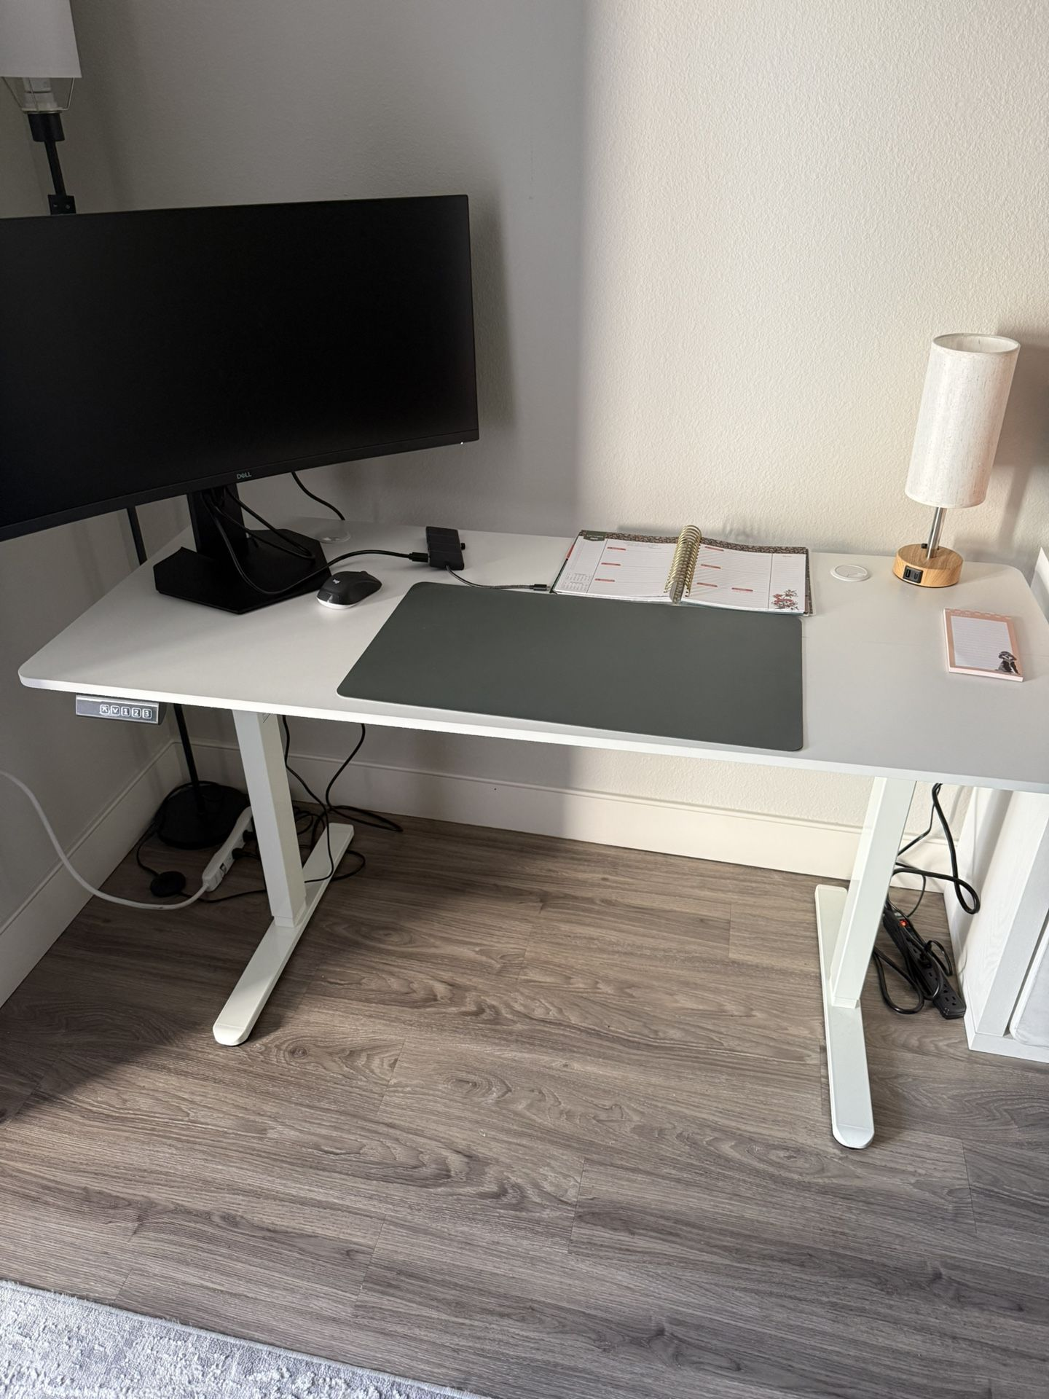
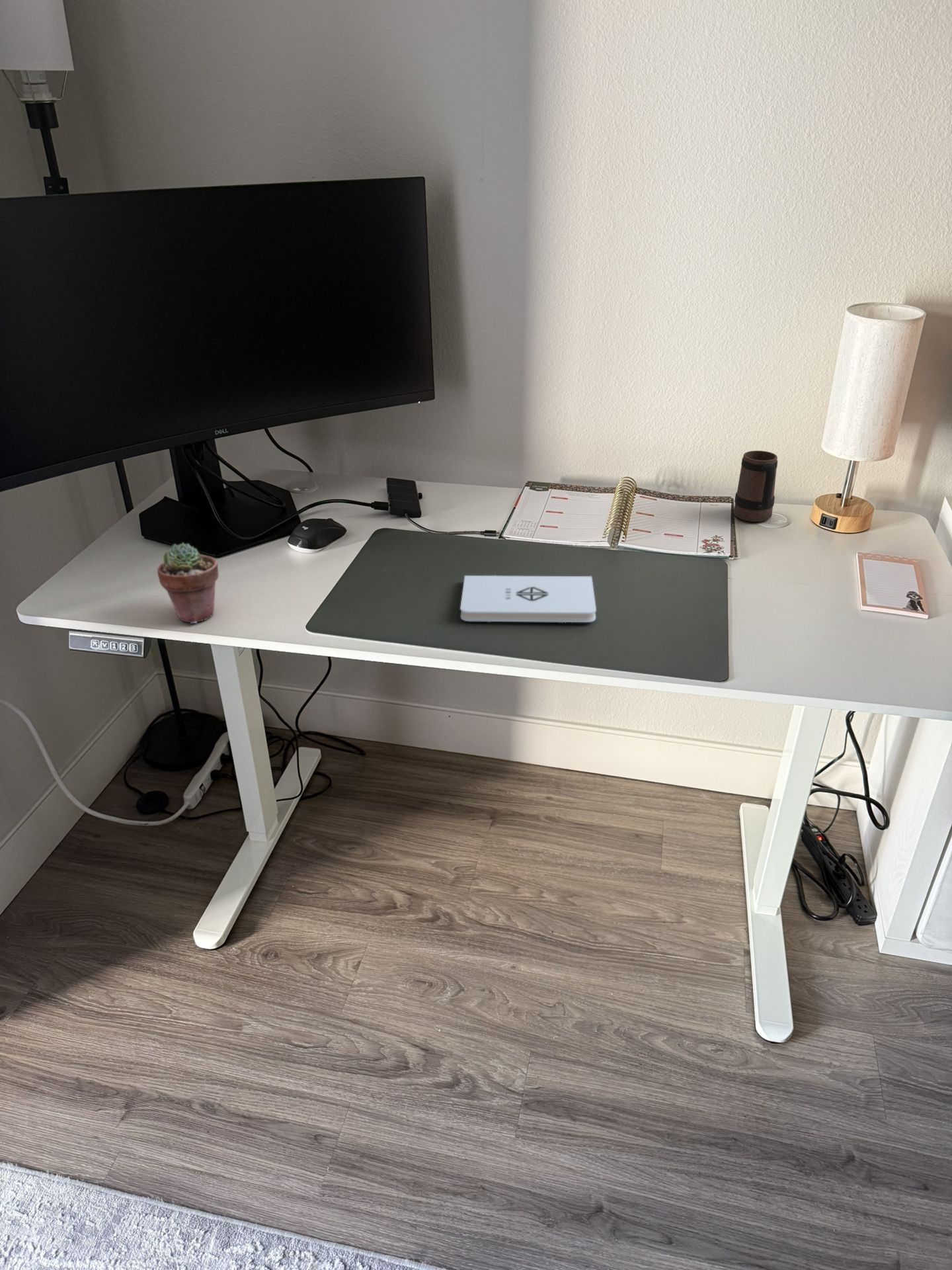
+ notepad (528, 598)
+ potted succulent (190, 579)
+ mug (758, 487)
